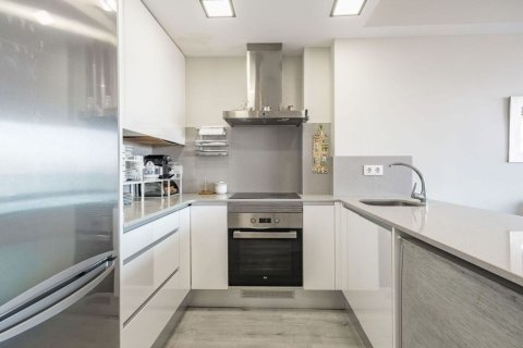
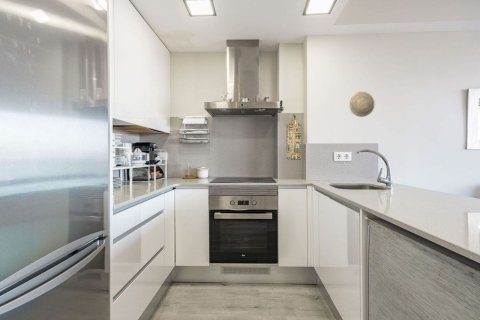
+ decorative plate (362, 103)
